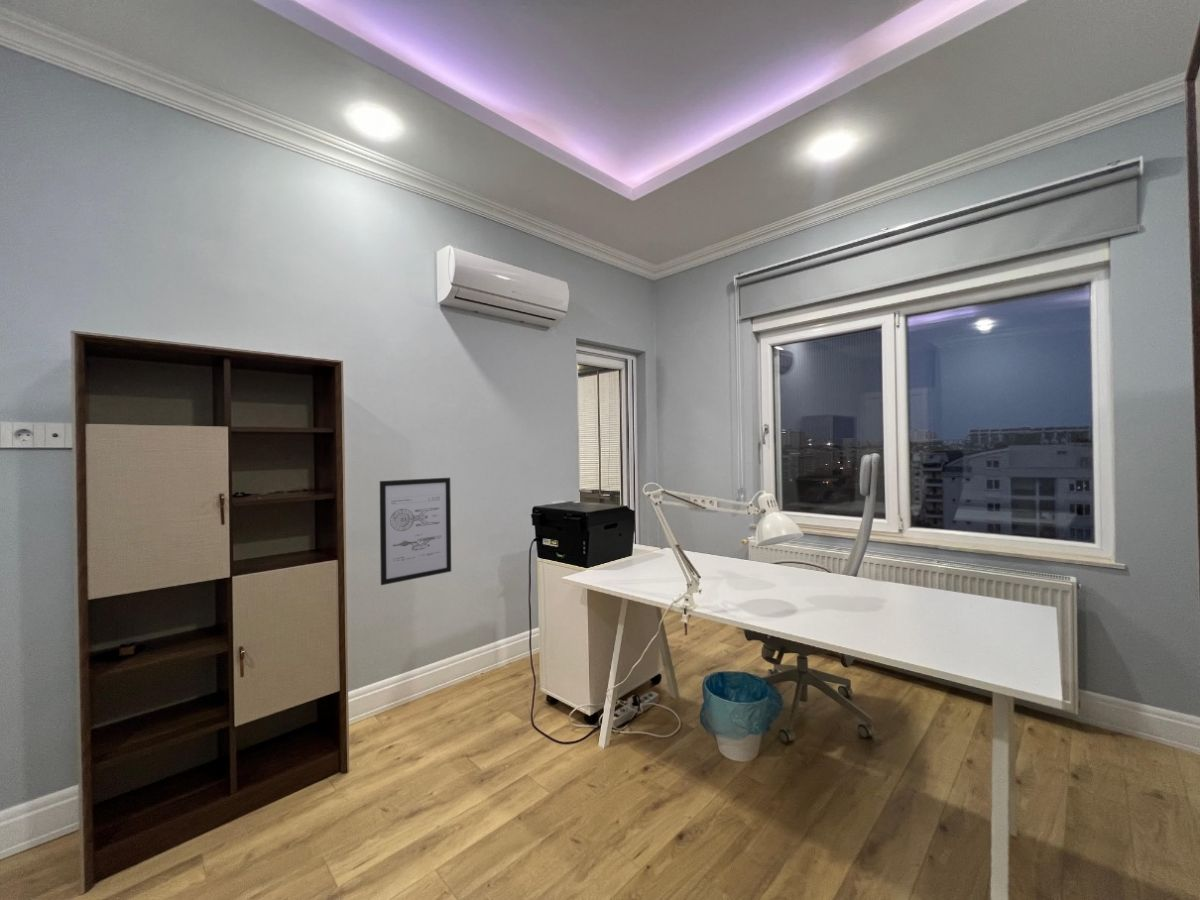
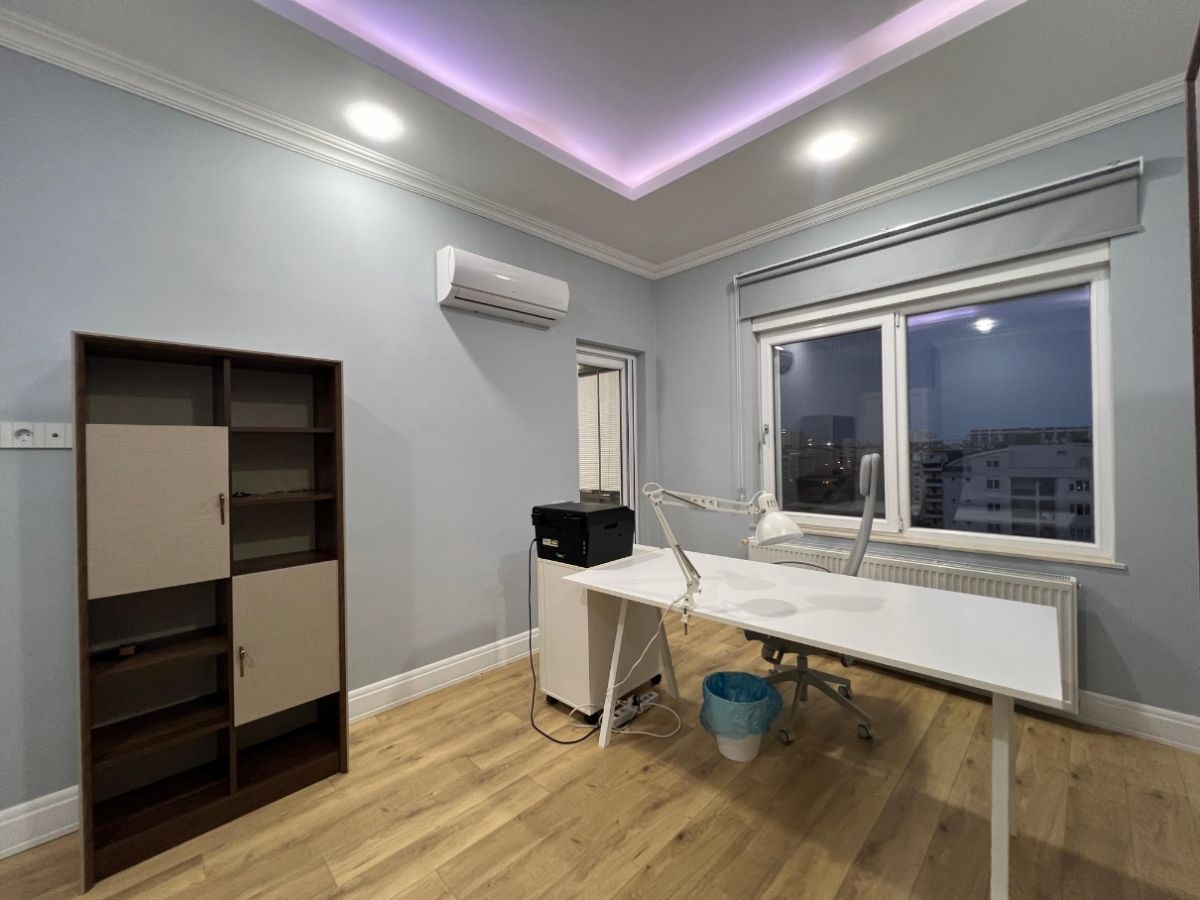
- wall art (417, 528)
